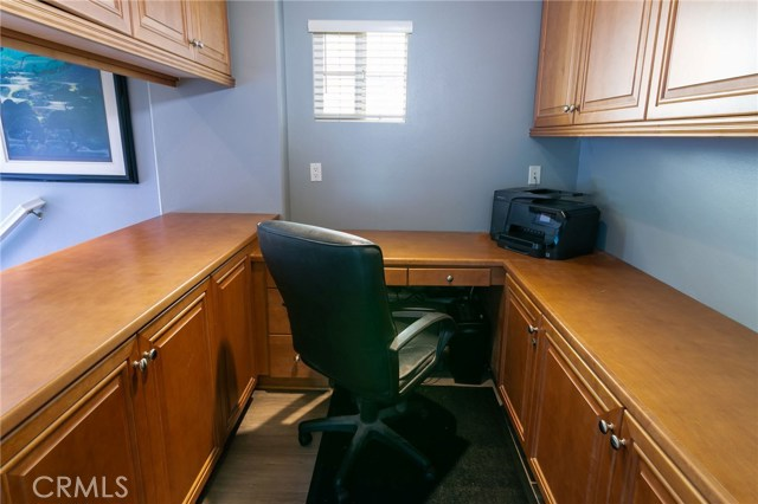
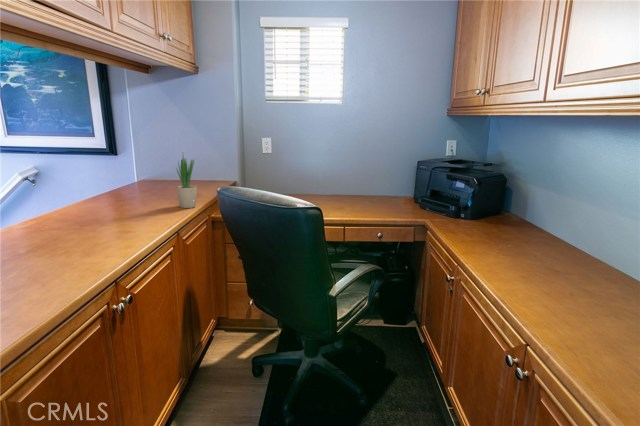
+ potted plant (186, 178)
